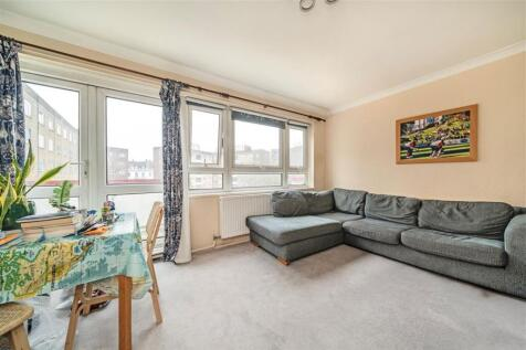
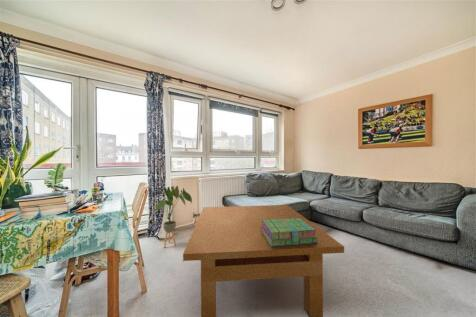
+ table (253, 250)
+ house plant (171, 213)
+ stack of books (287, 230)
